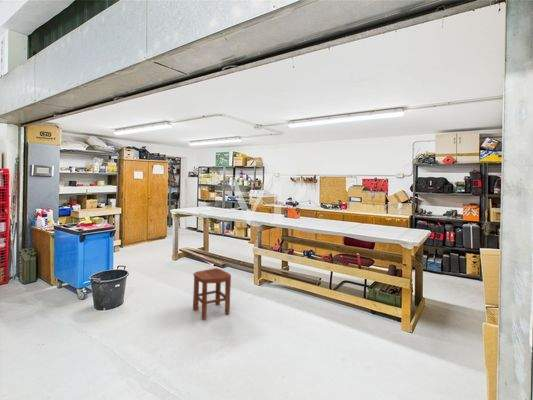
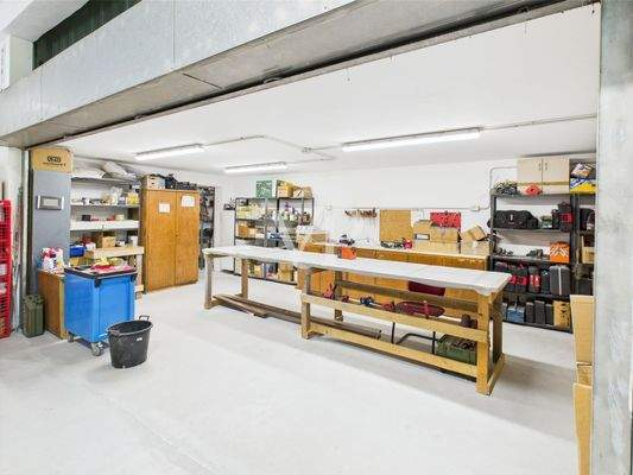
- stool (211, 292)
